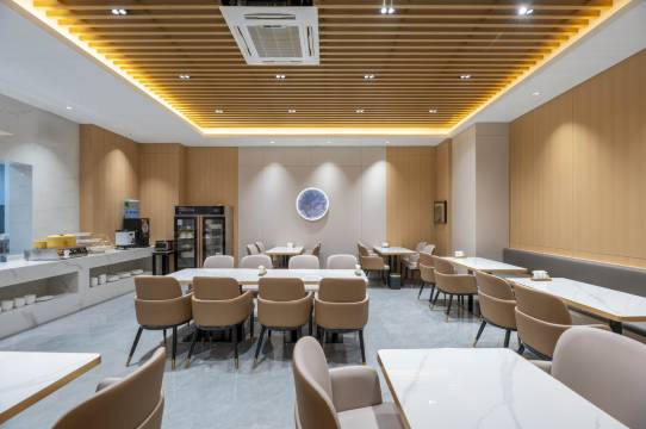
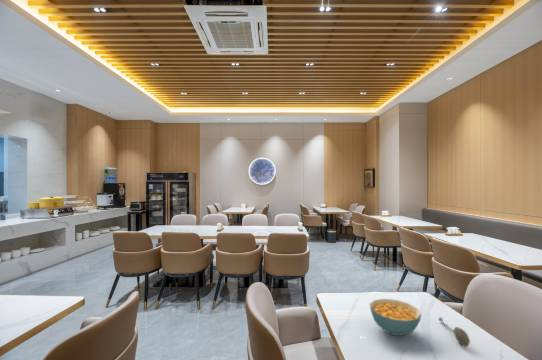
+ cereal bowl (394, 320)
+ soupspoon (450, 328)
